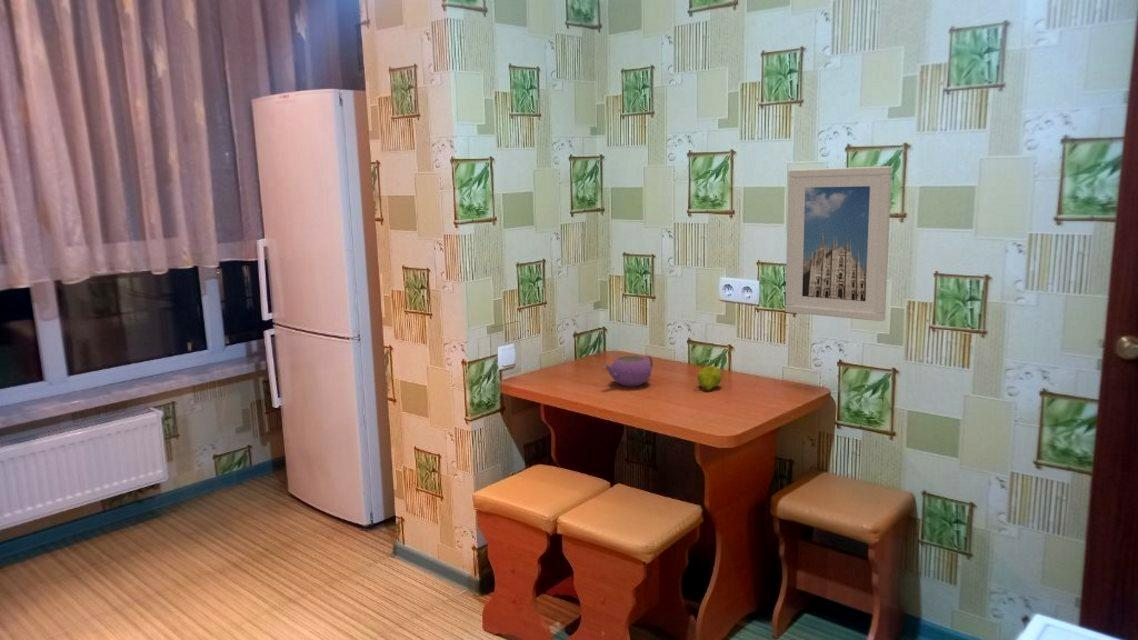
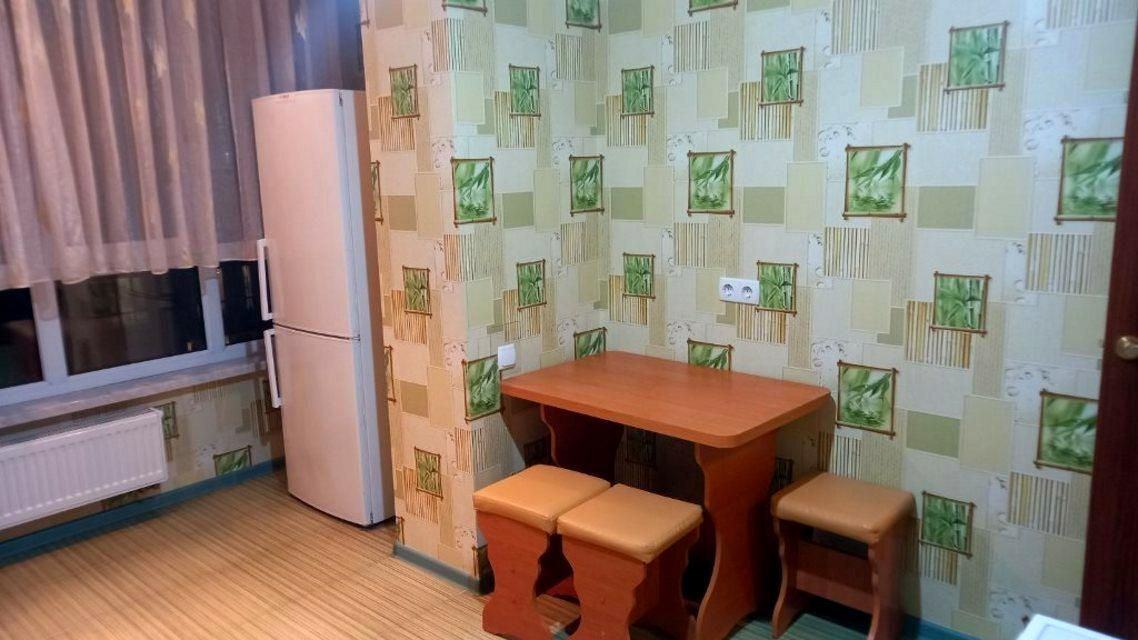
- teapot (629, 371)
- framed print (835, 243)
- fruit (707, 377)
